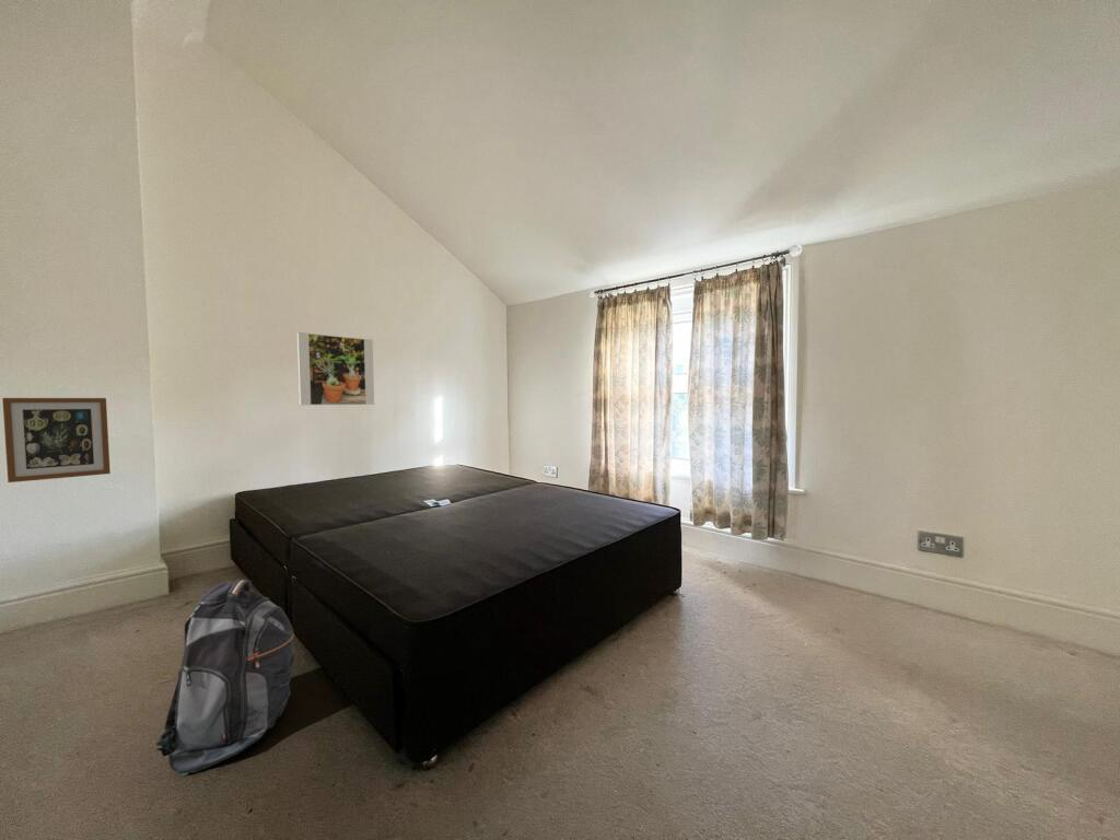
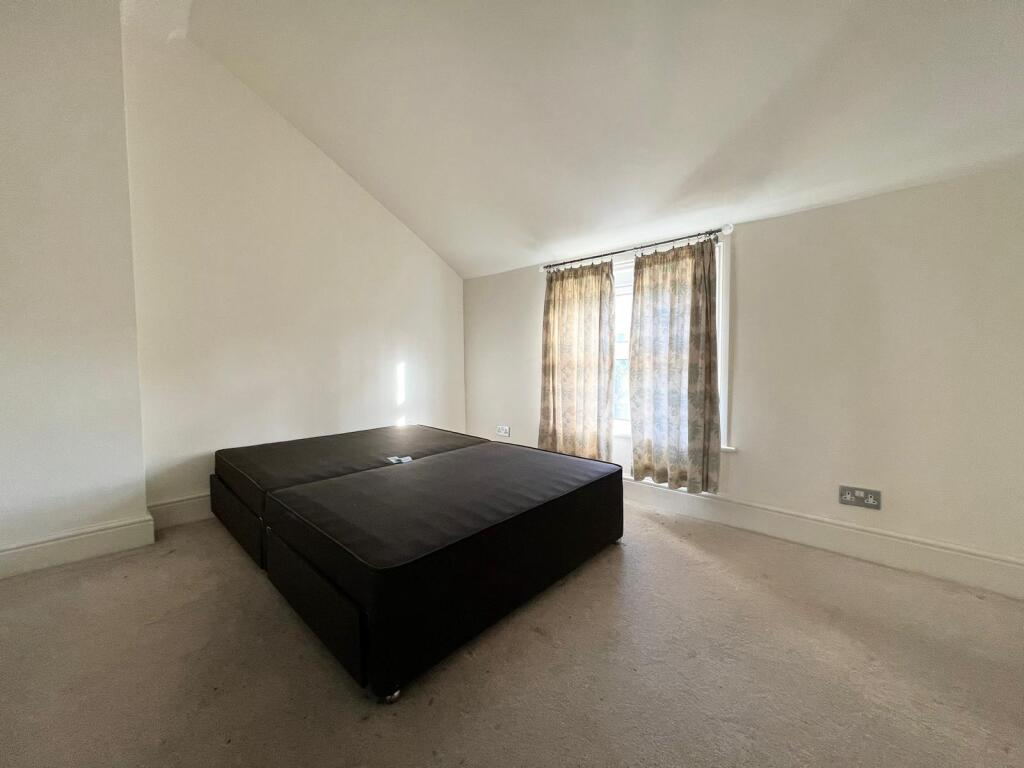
- wall art (59, 438)
- backpack (228, 656)
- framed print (337, 371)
